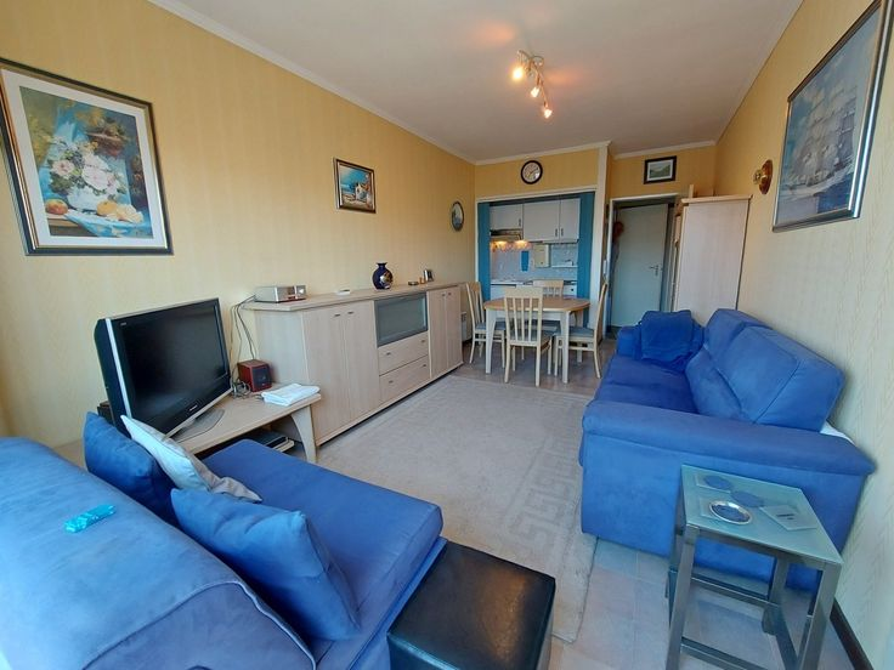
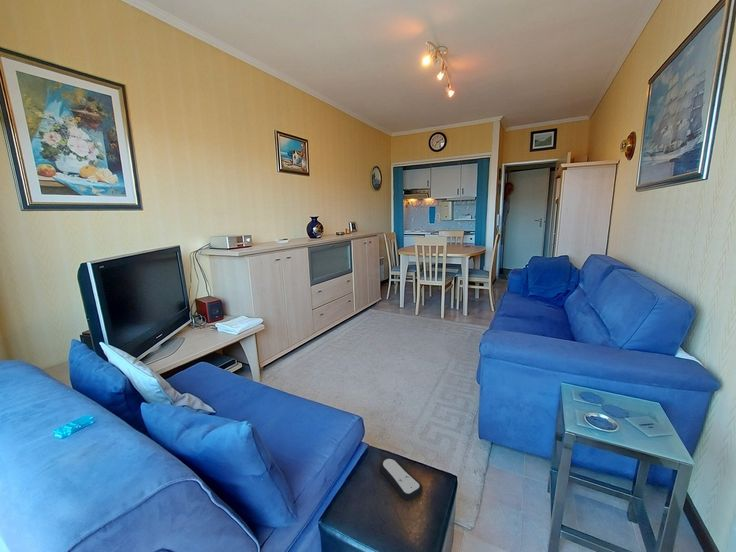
+ remote control (399, 476)
